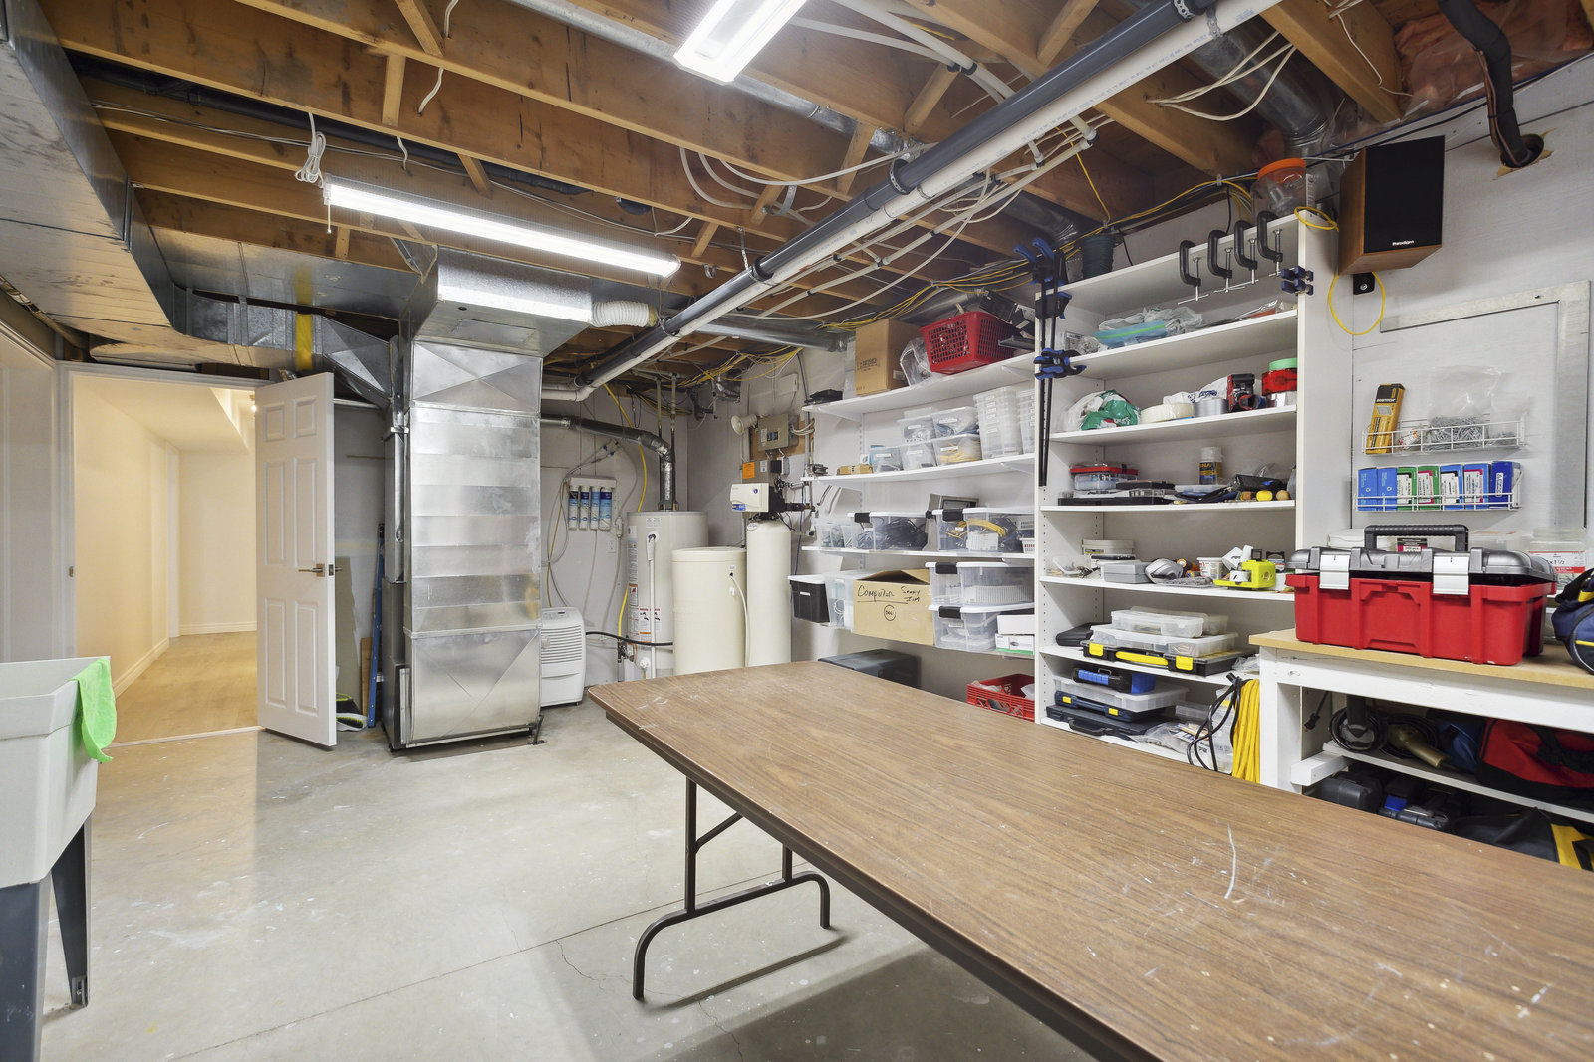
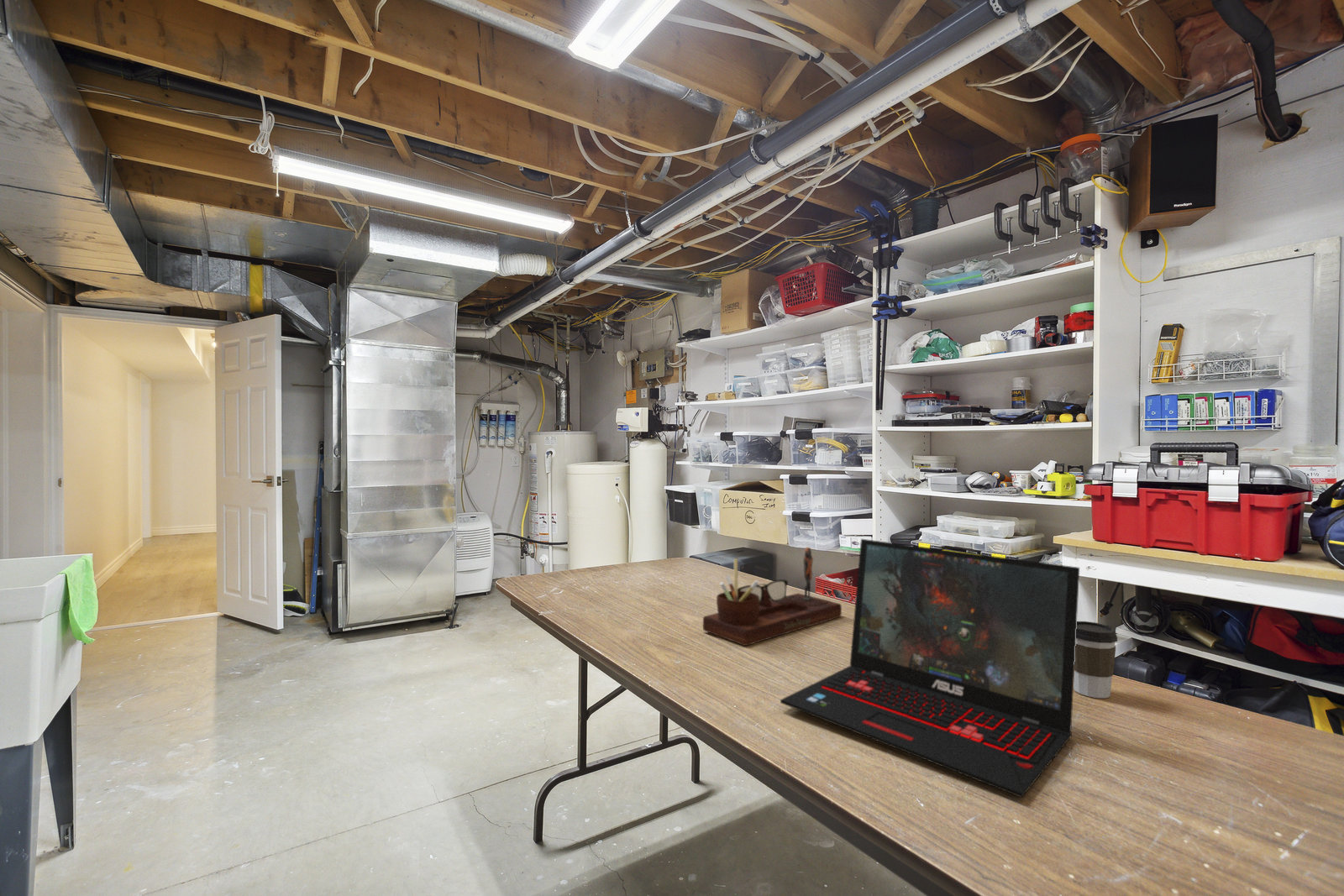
+ coffee cup (1091, 659)
+ laptop (923, 641)
+ desk organizer (769, 589)
